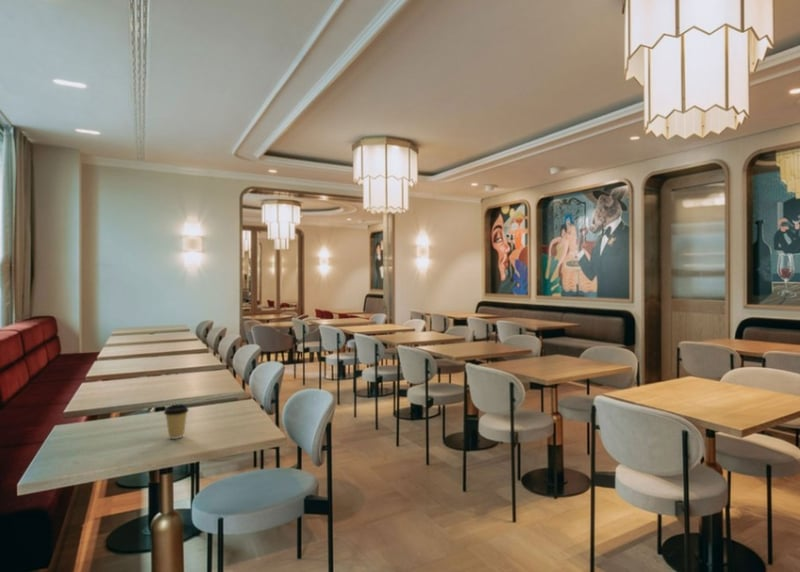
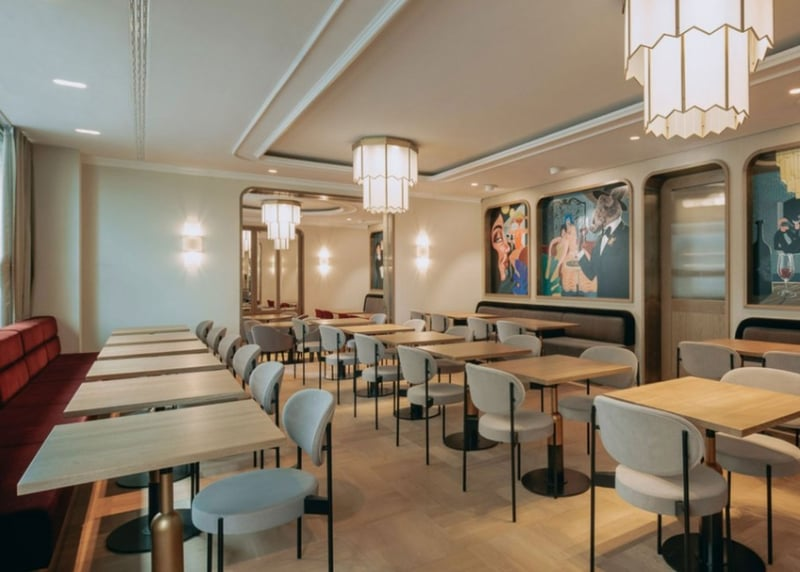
- coffee cup (176, 421)
